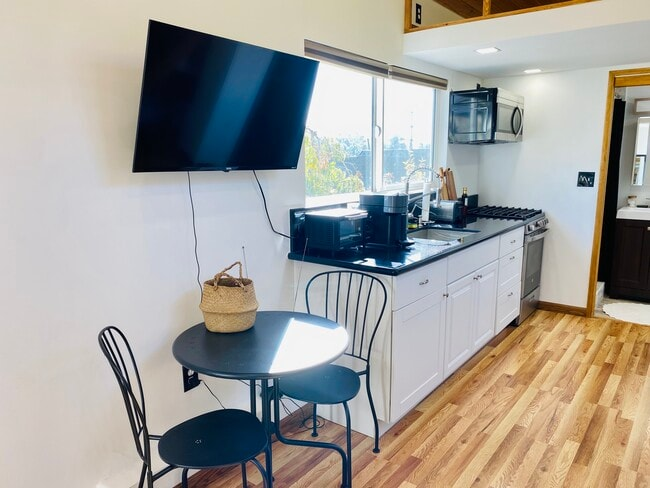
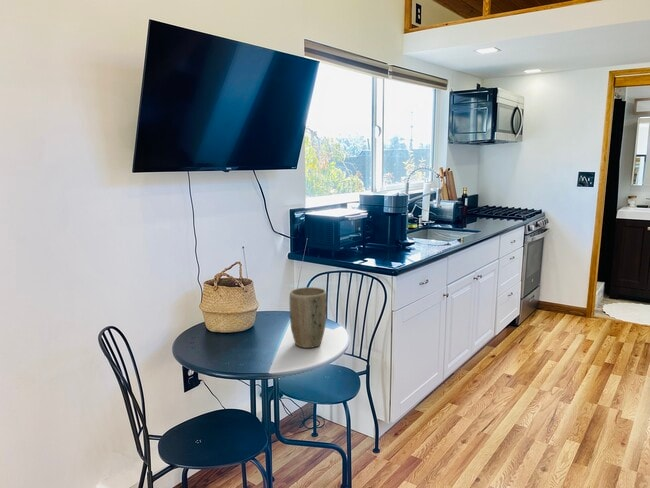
+ plant pot (308, 317)
